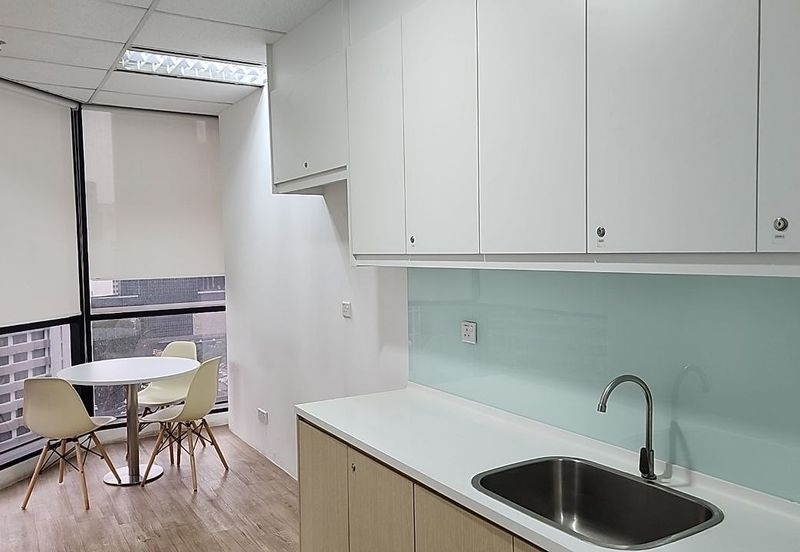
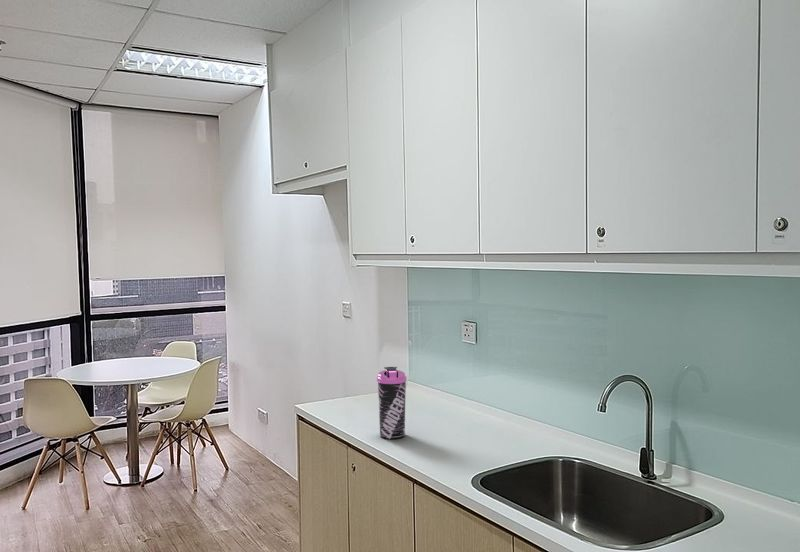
+ water bottle (392, 402)
